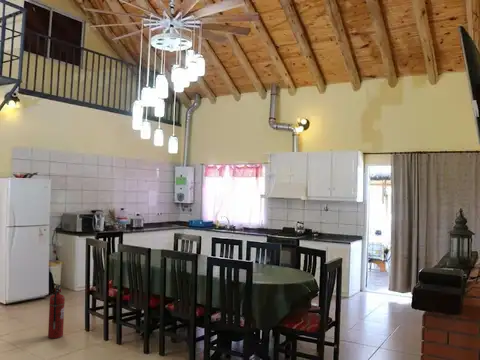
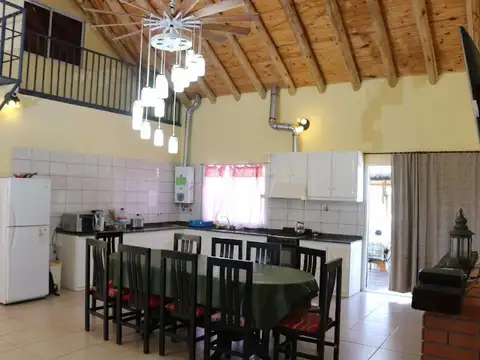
- fire extinguisher (56, 311)
